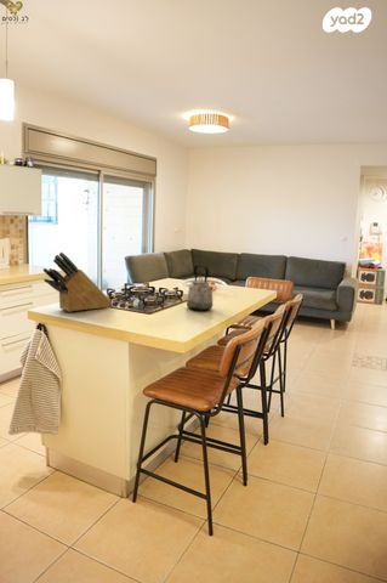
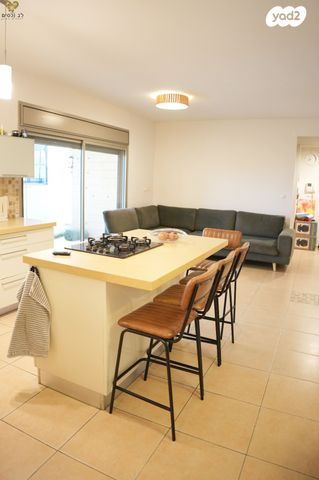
- kettle (203, 288)
- knife block (78, 281)
